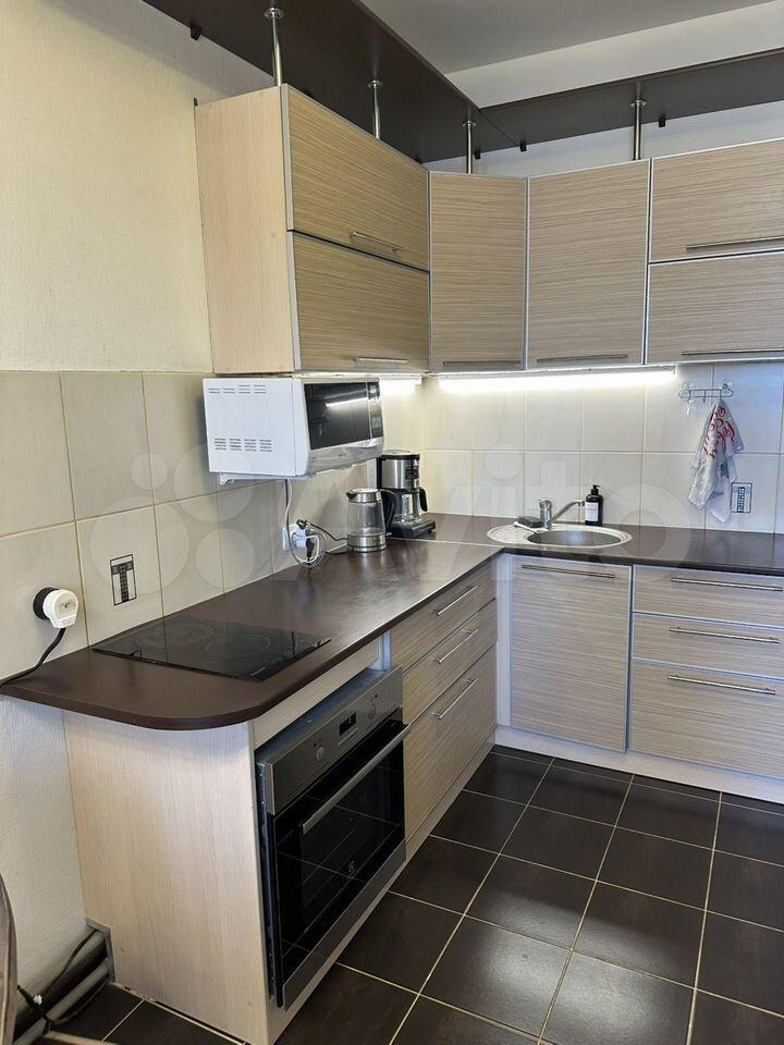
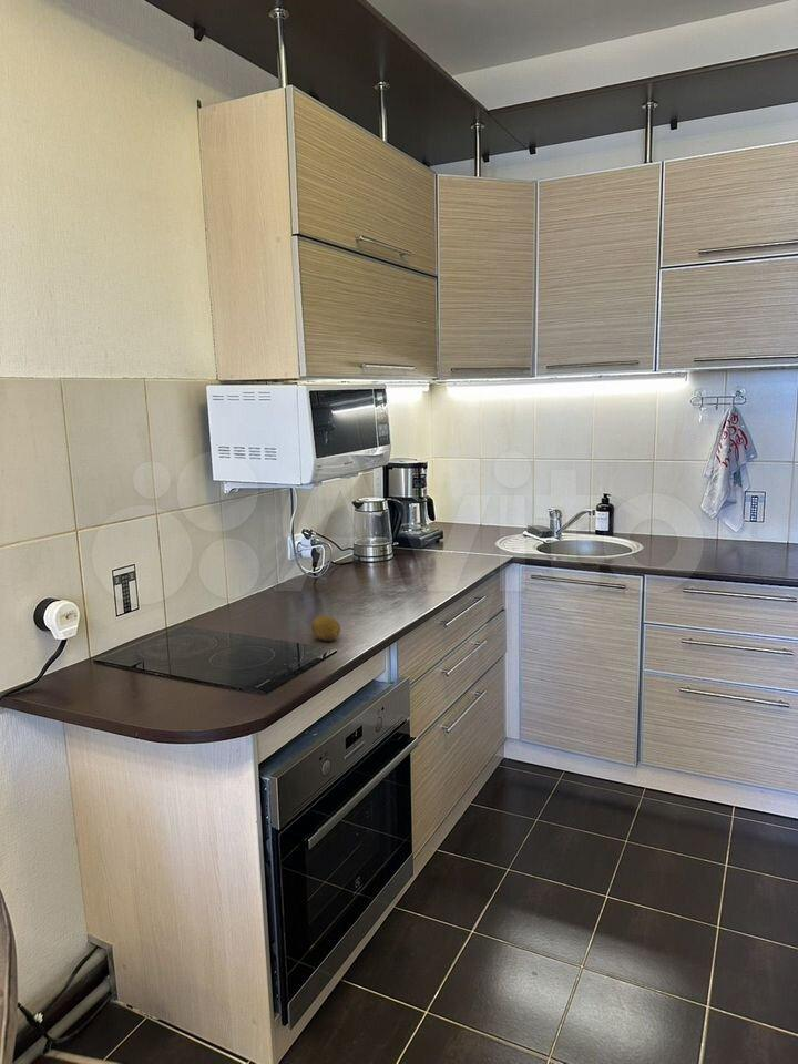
+ fruit (325, 627)
